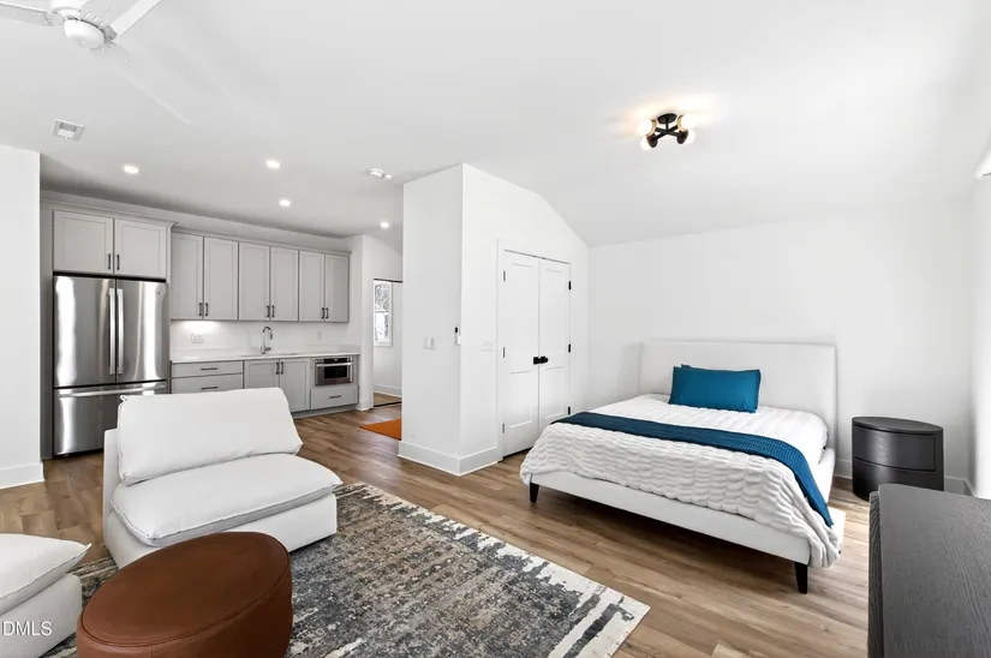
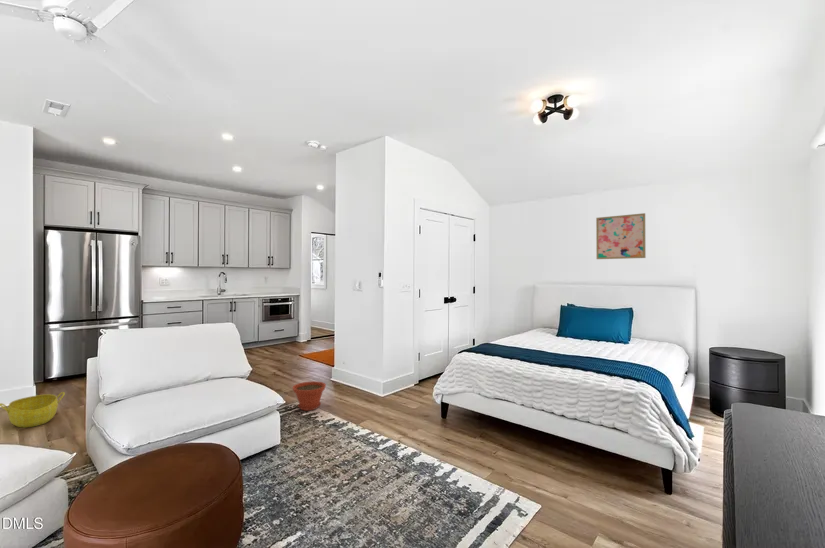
+ plant pot (309, 396)
+ basket (33, 409)
+ wall art (620, 237)
